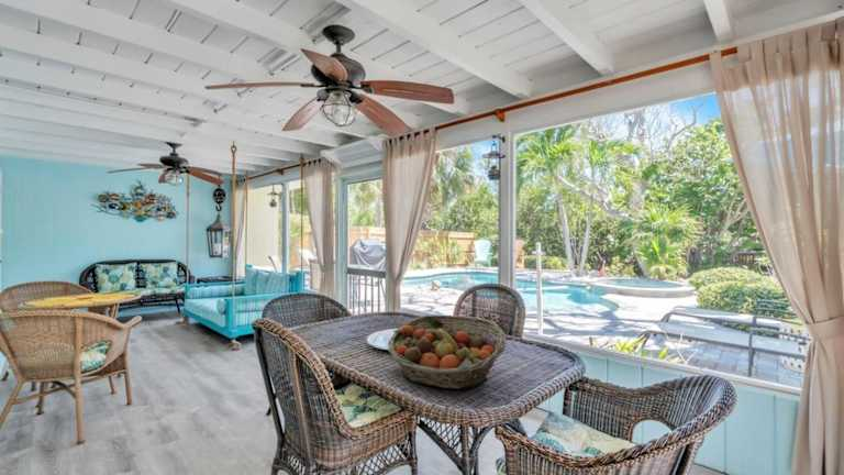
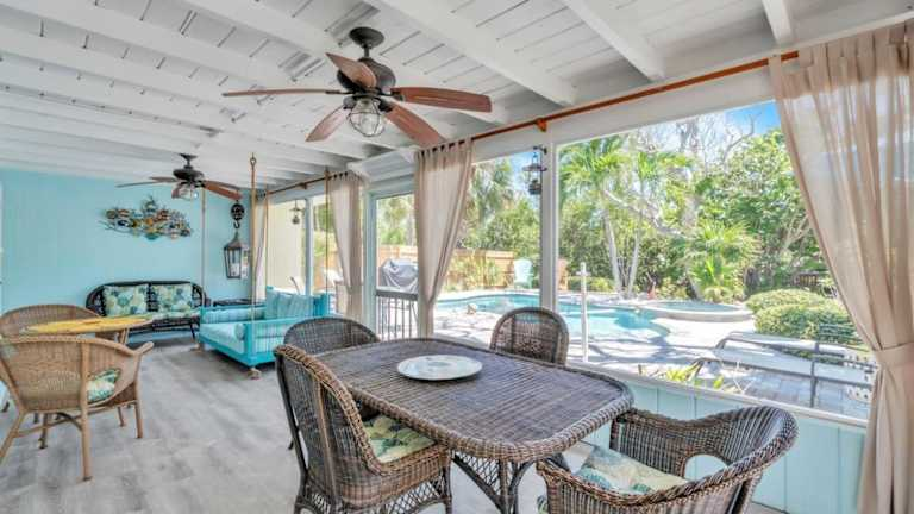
- fruit basket (445, 349)
